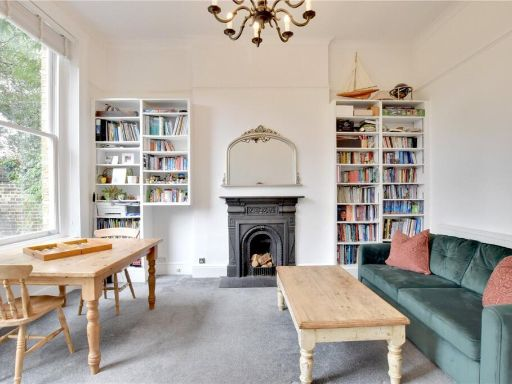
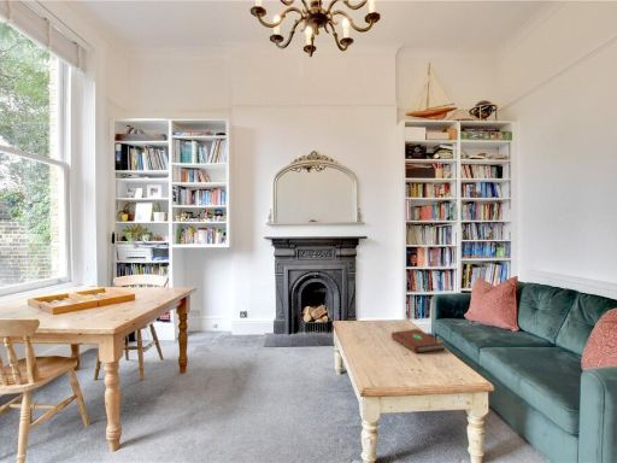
+ book (416, 339)
